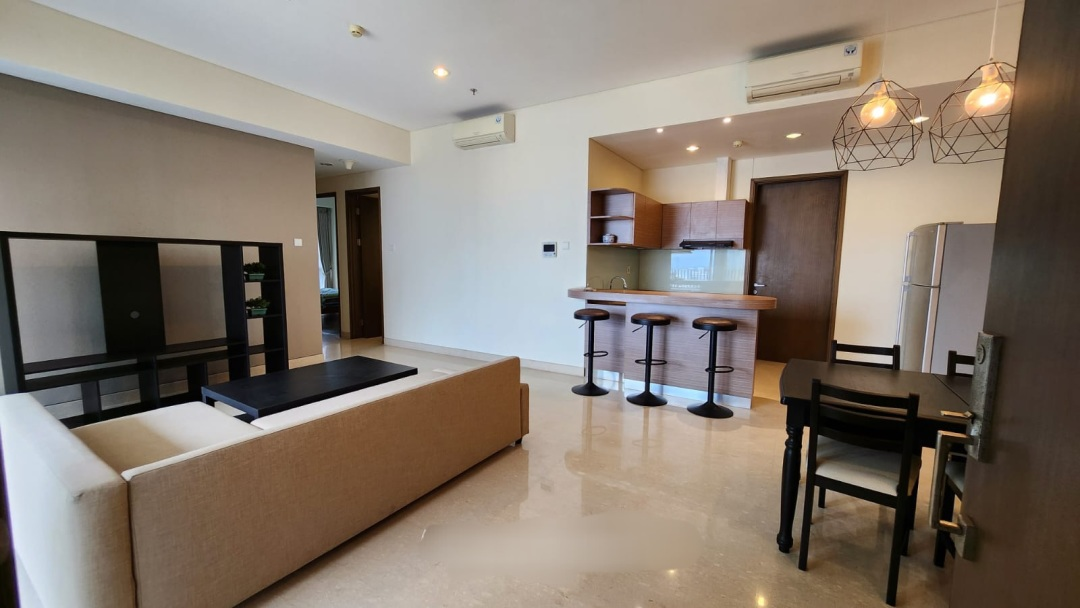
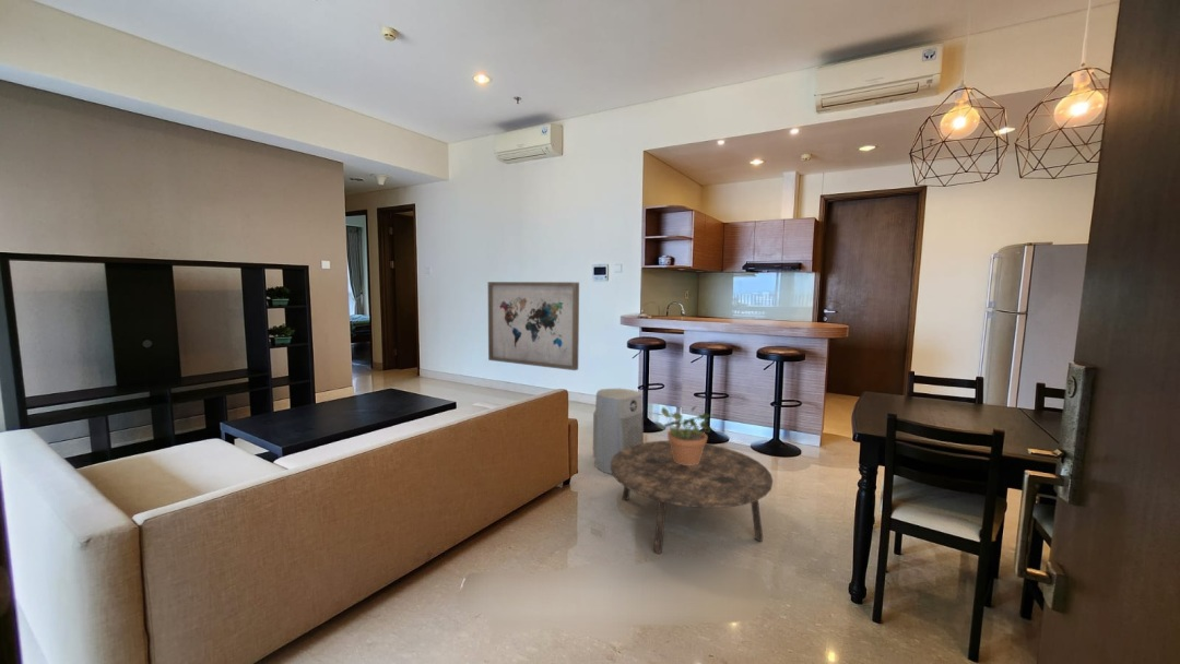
+ air purifier (617, 429)
+ wall art (530, 323)
+ coffee table (687, 491)
+ potted plant (683, 435)
